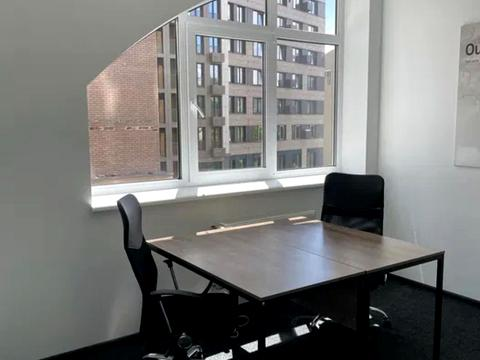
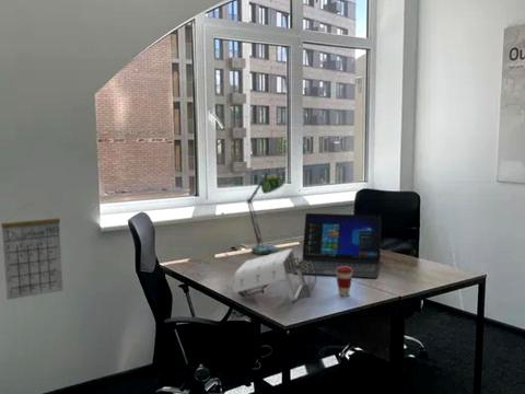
+ desk lamp (254, 211)
+ coffee cup (343, 280)
+ calendar (33, 248)
+ laptop (338, 243)
+ architectural model (276, 271)
